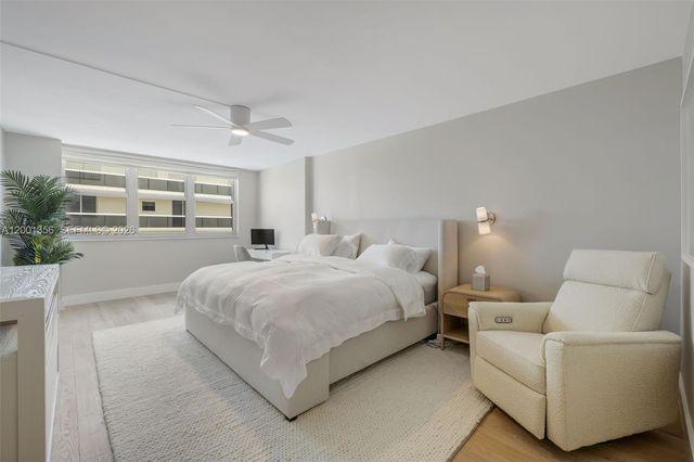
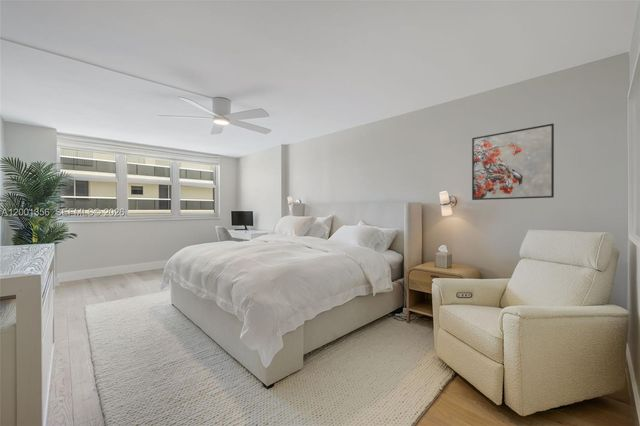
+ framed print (509, 165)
